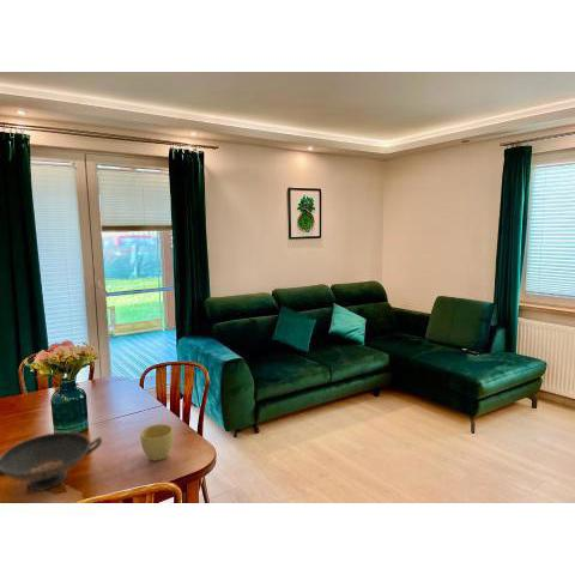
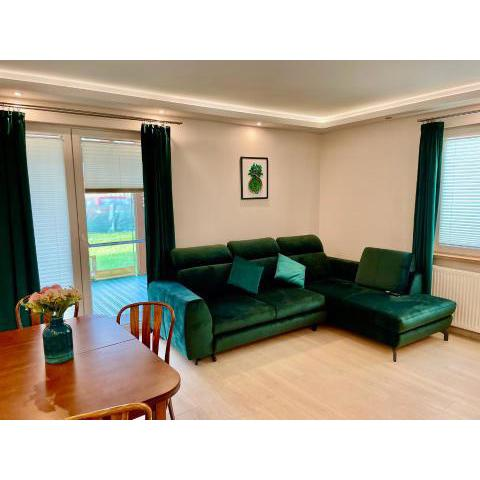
- decorative bowl (47, 465)
- cup (158, 441)
